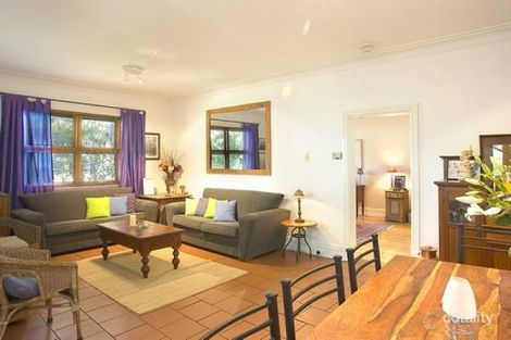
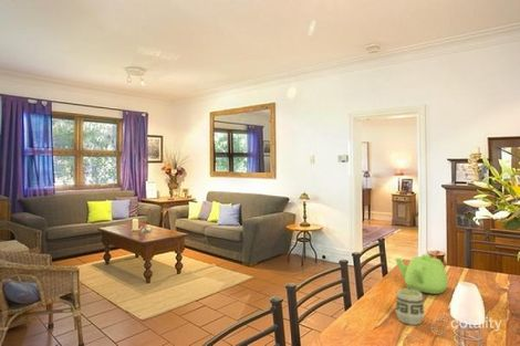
+ cup (409, 306)
+ teapot (419, 272)
